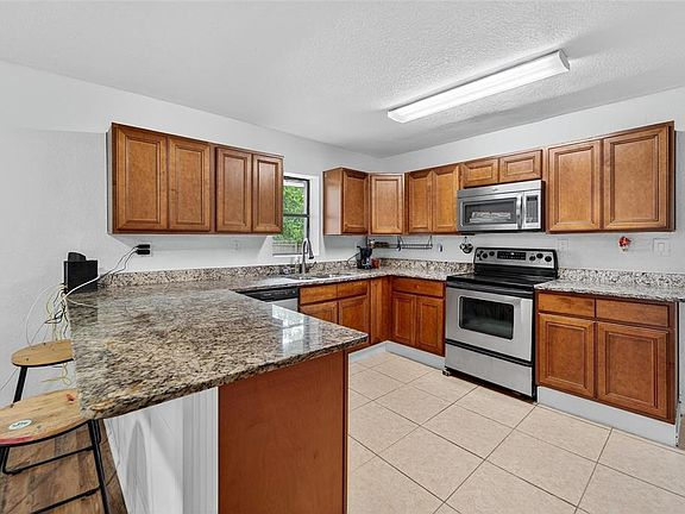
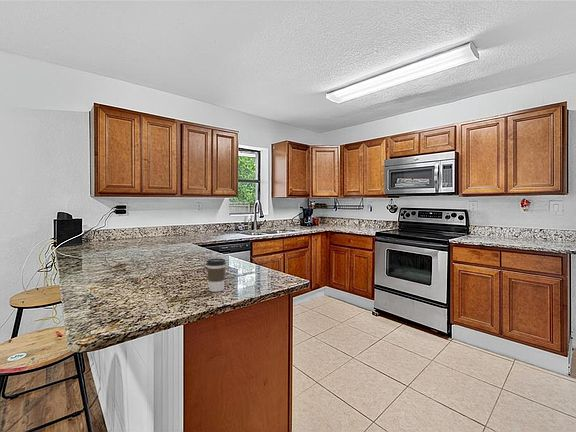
+ coffee cup (216, 274)
